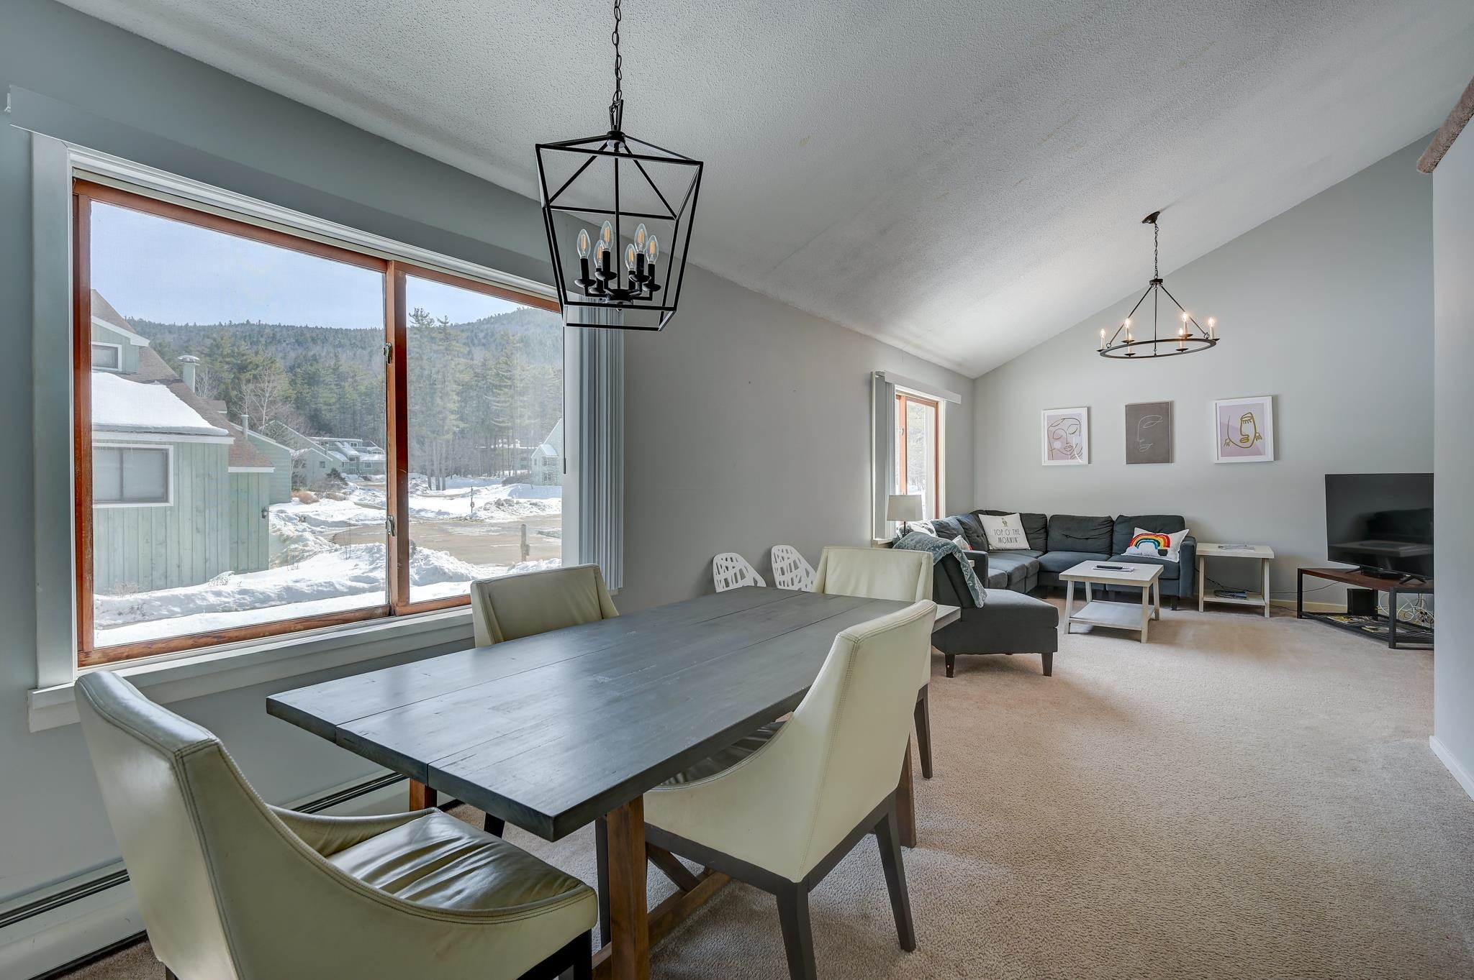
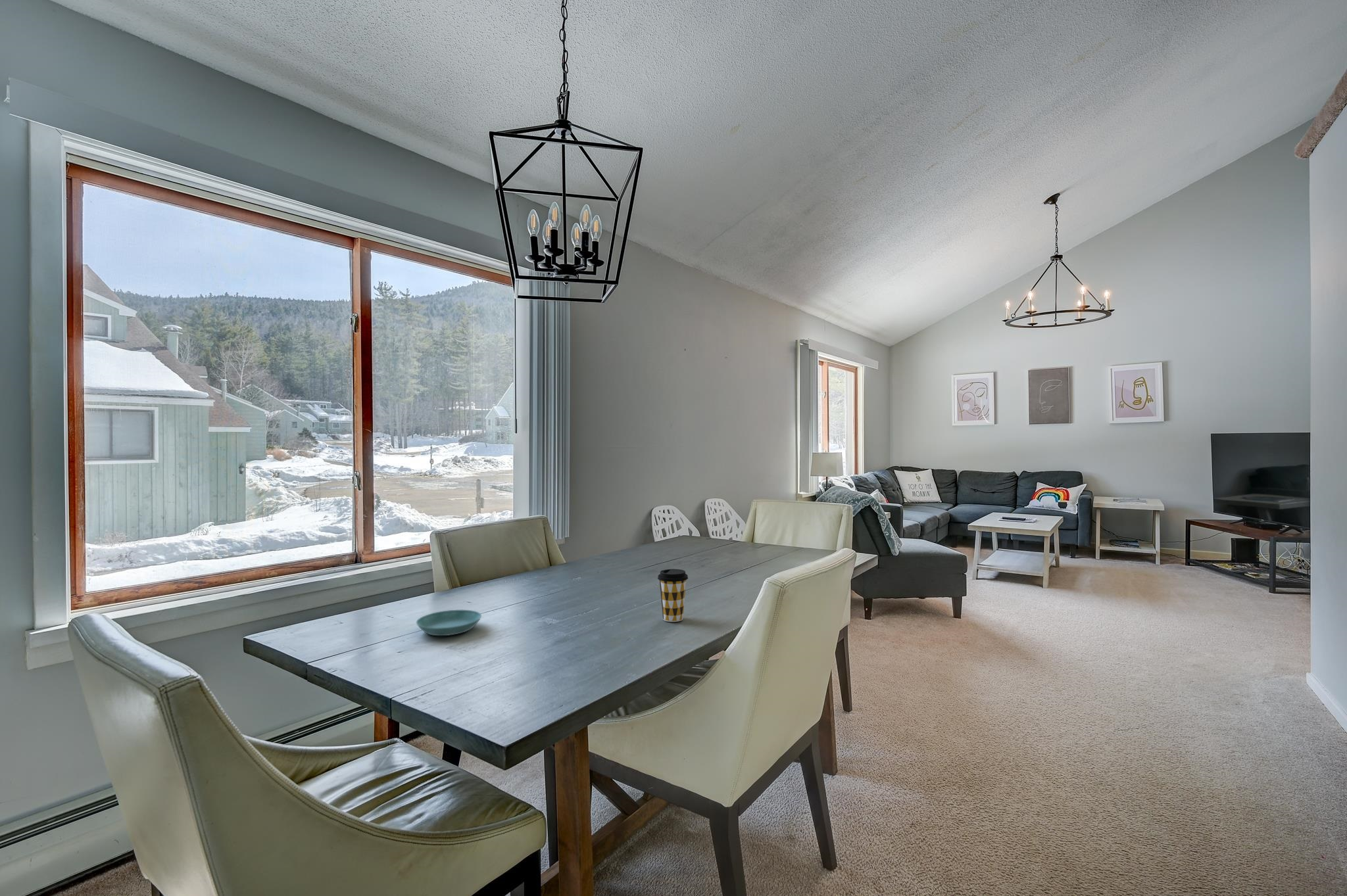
+ coffee cup (673, 595)
+ saucer (449, 623)
